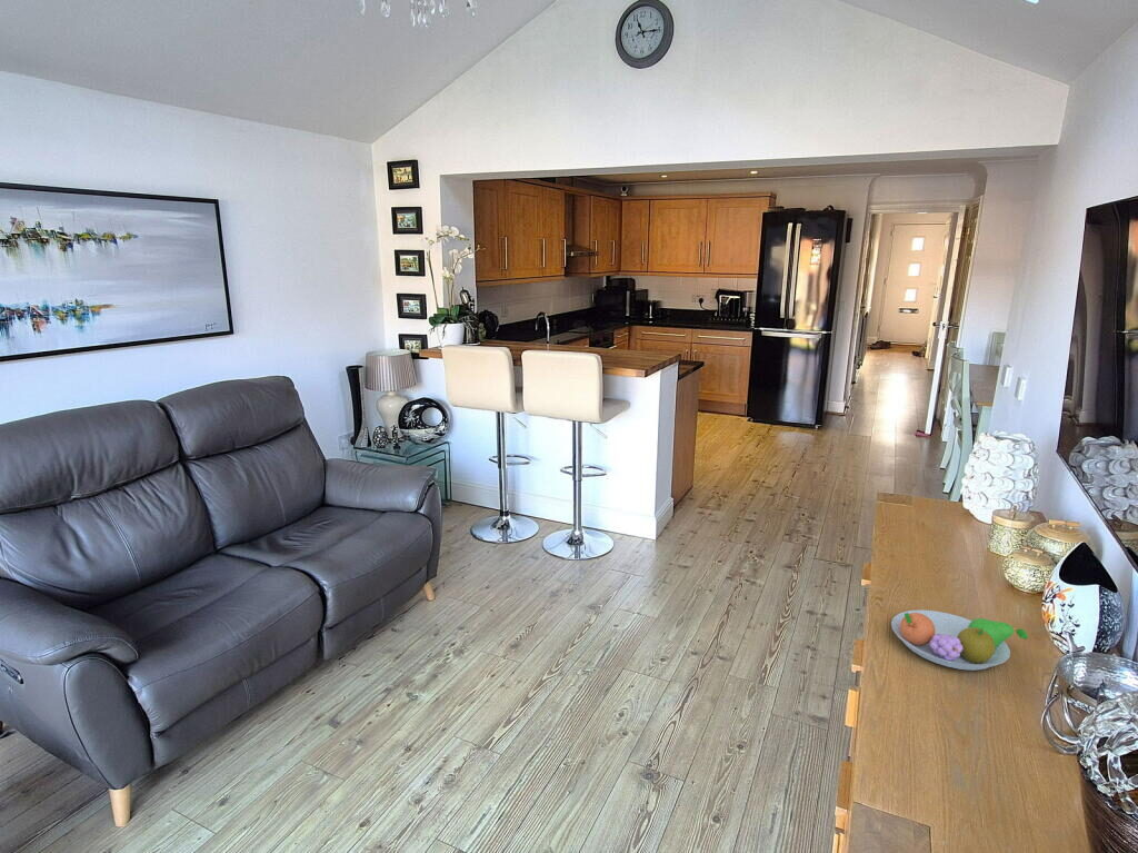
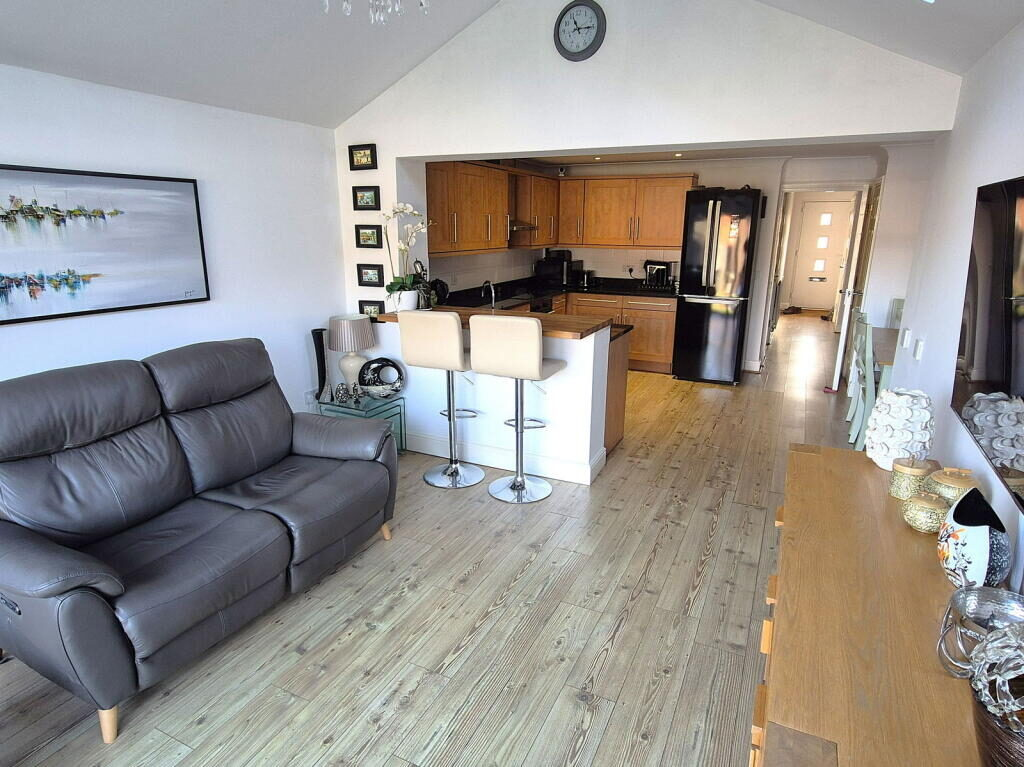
- fruit bowl (955, 628)
